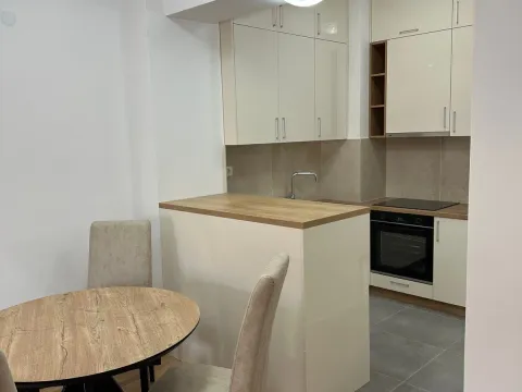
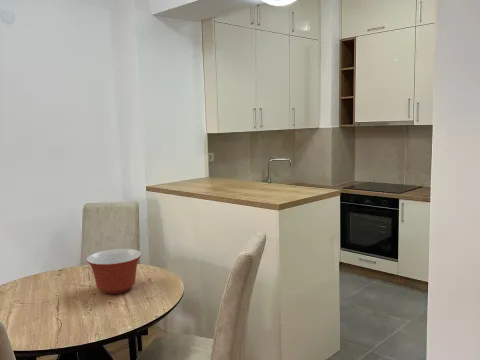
+ mixing bowl (115, 272)
